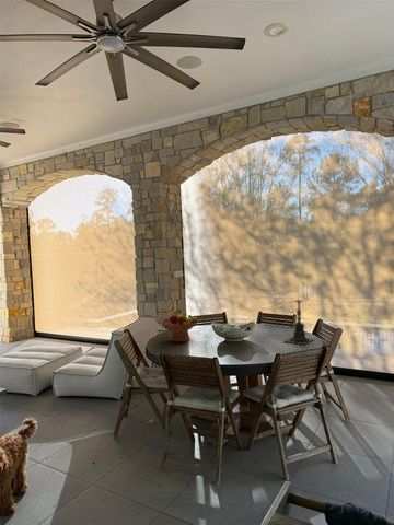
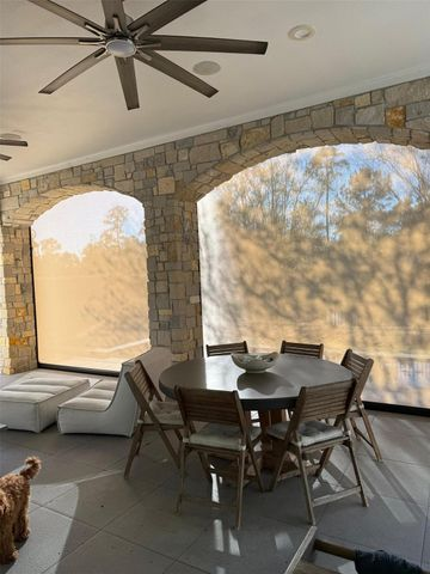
- candle holder (298, 317)
- fruit bowl (178, 326)
